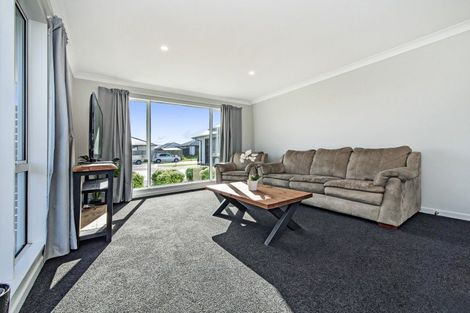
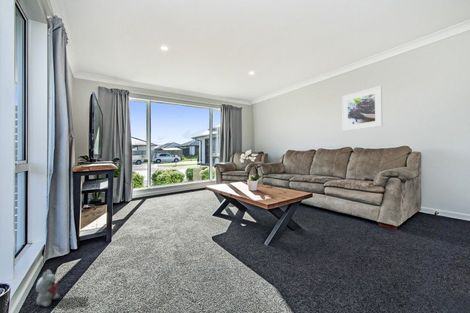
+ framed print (360, 110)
+ plush toy (46, 286)
